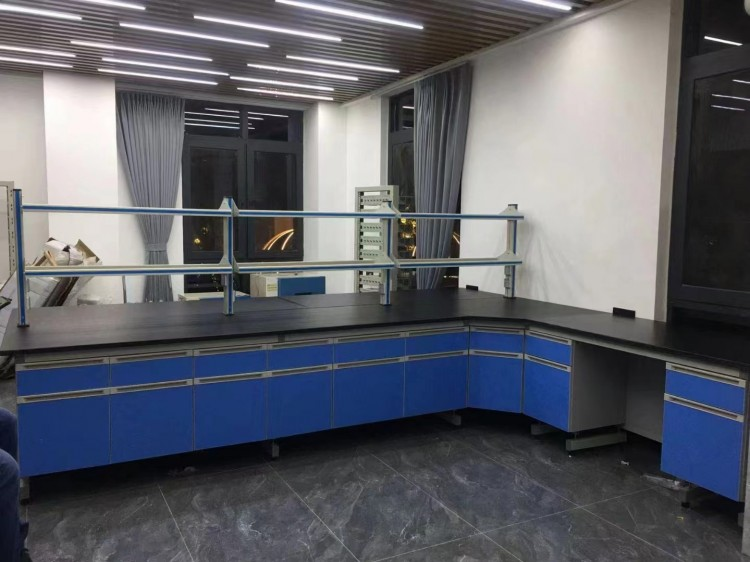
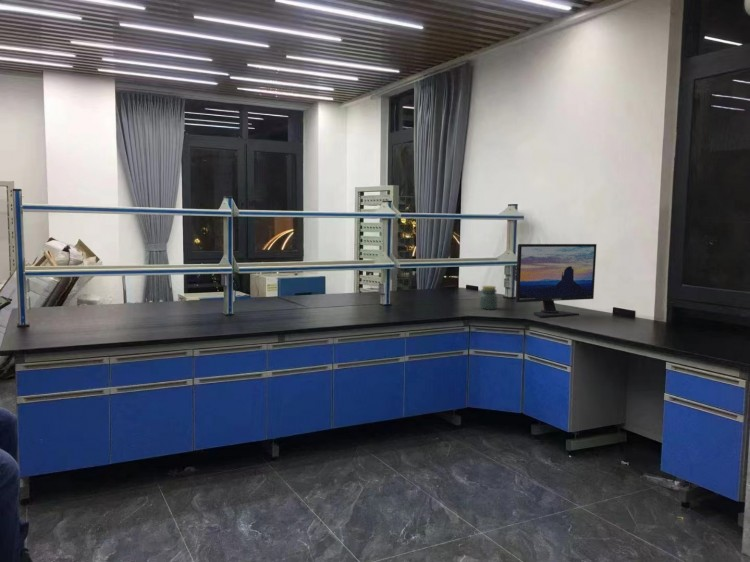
+ computer monitor (553, 279)
+ jar (488, 297)
